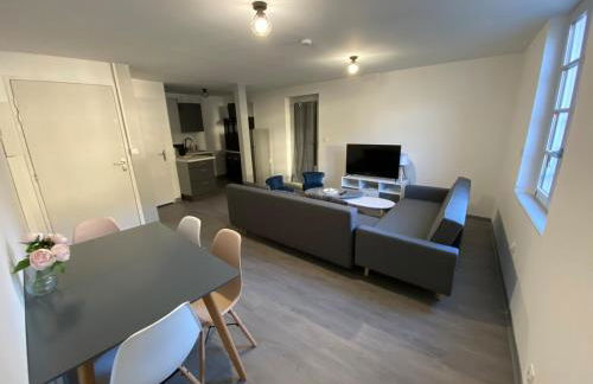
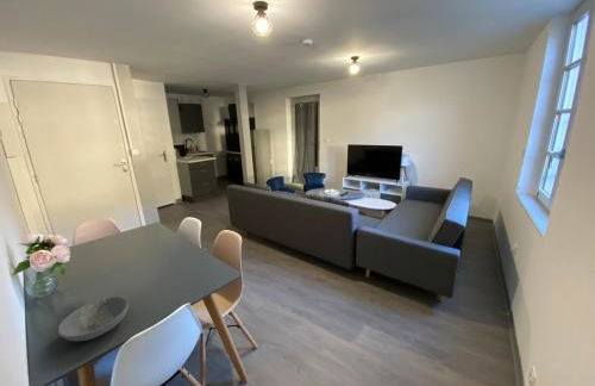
+ bowl (96, 320)
